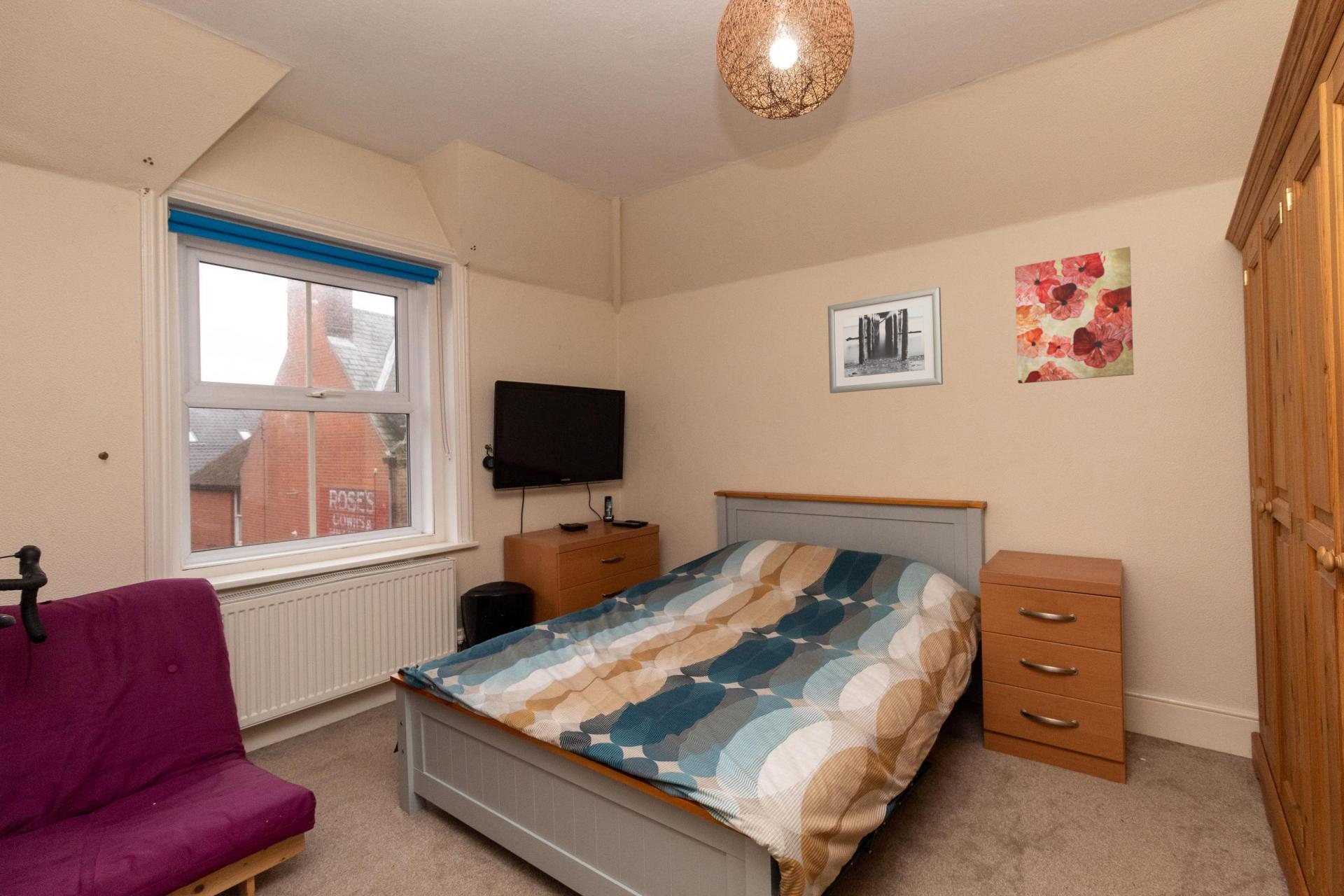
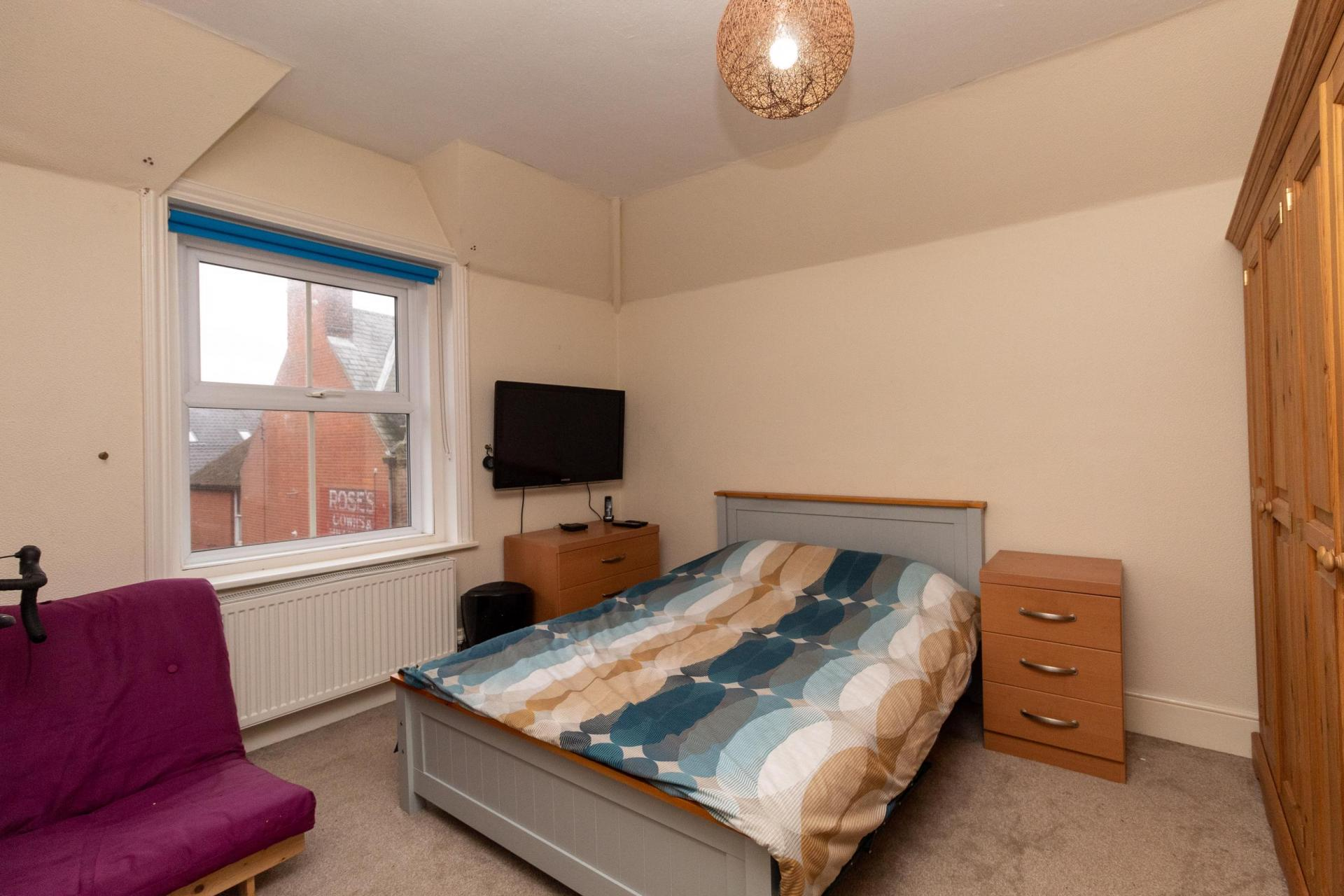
- wall art (1071, 318)
- wall art (882, 343)
